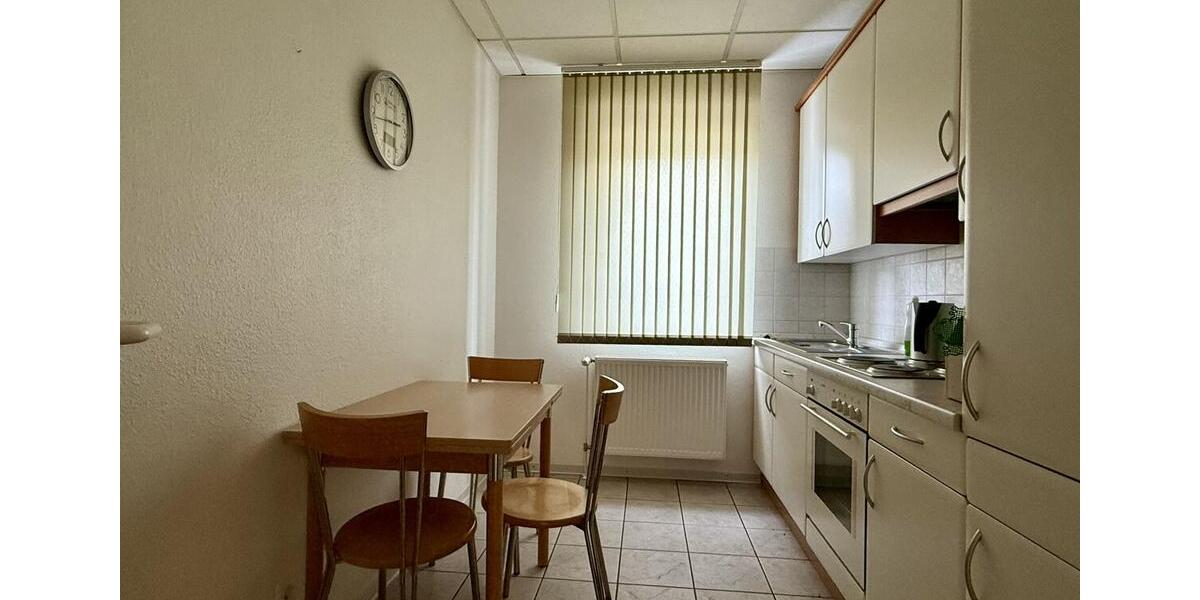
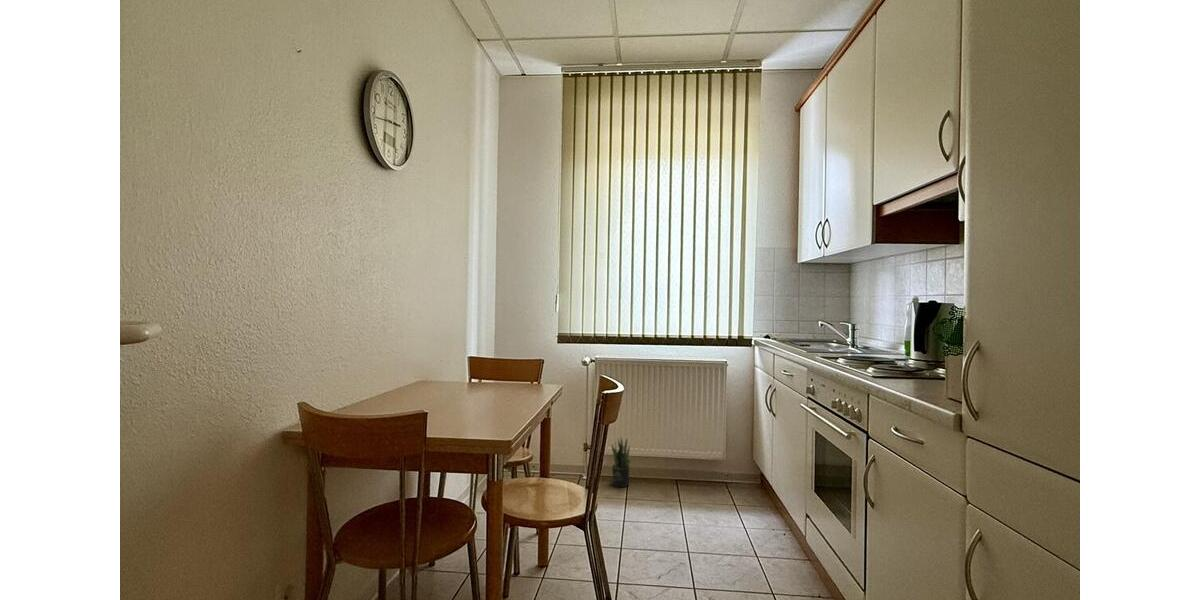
+ potted plant (621, 461)
